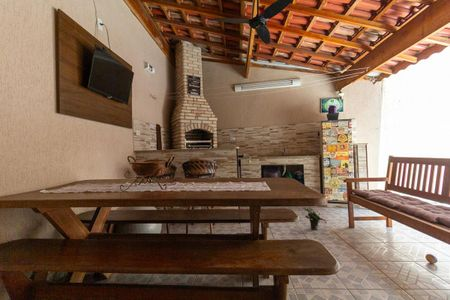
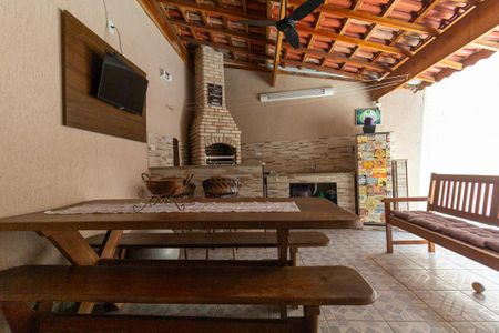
- potted plant (313, 218)
